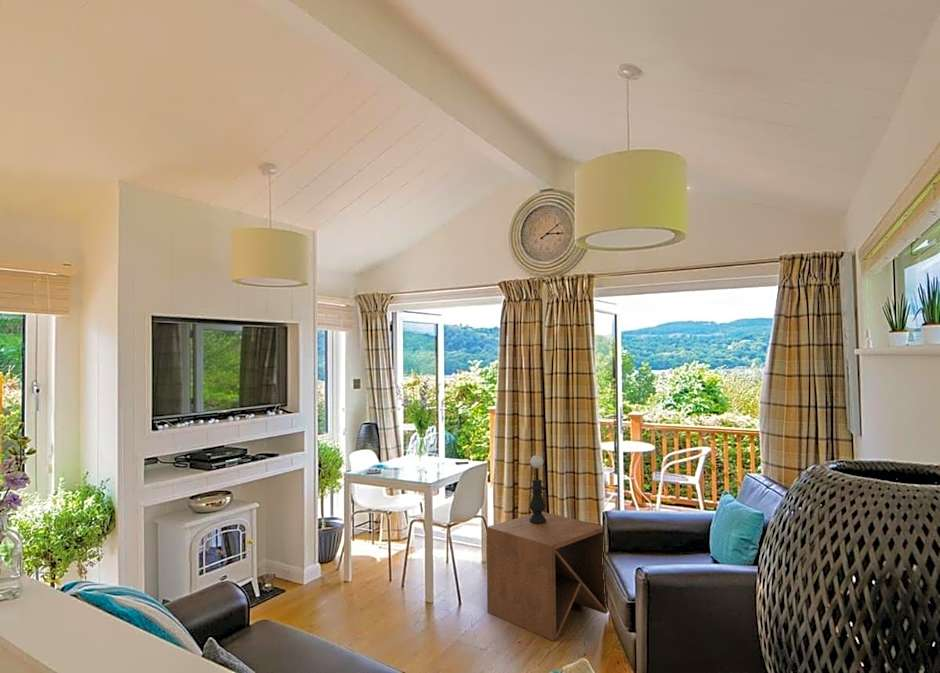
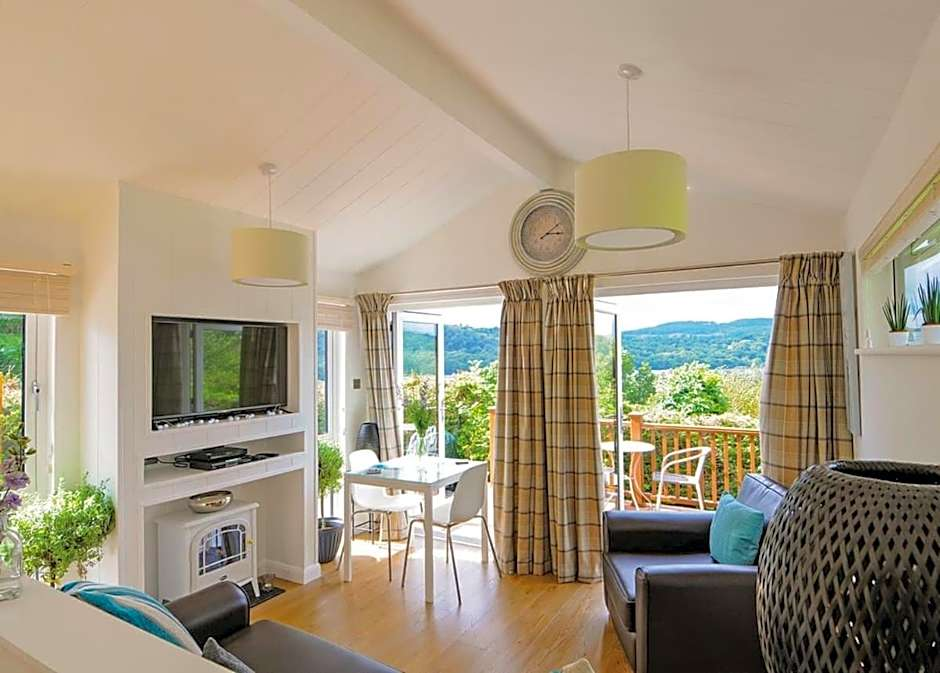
- side table (546, 569)
- table lamp (537, 488)
